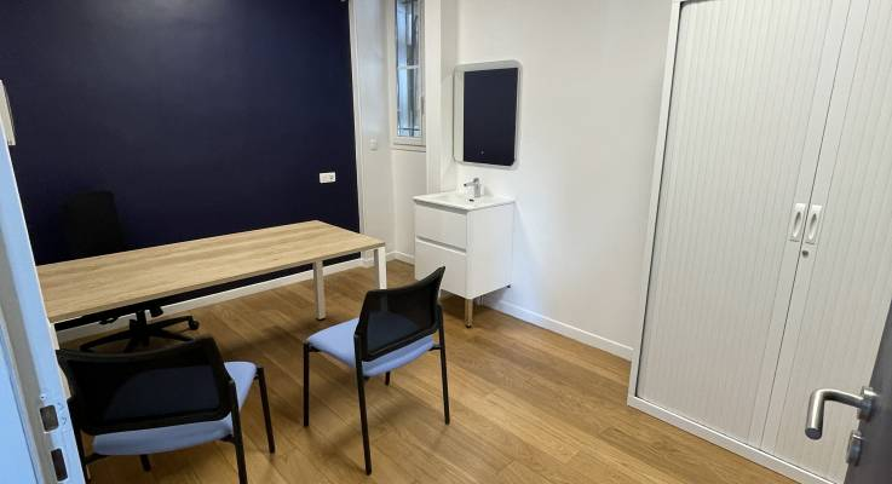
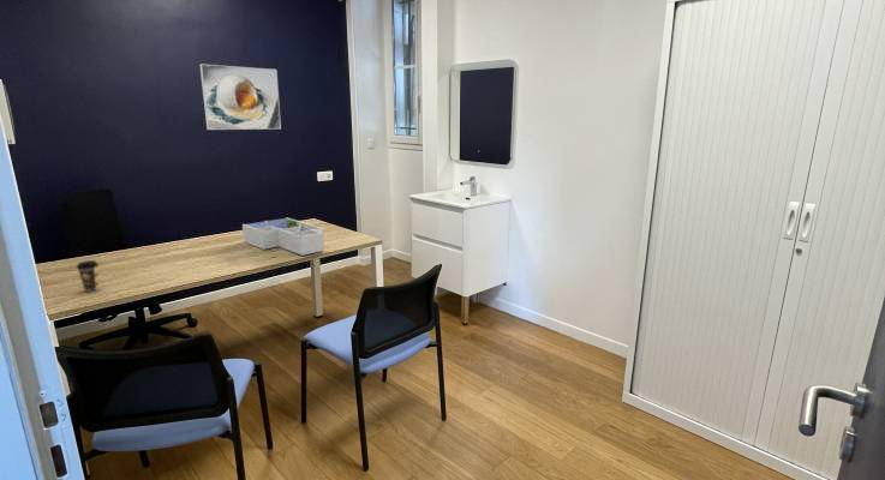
+ coffee cup (89, 276)
+ desk organizer (286, 235)
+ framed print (243, 98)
